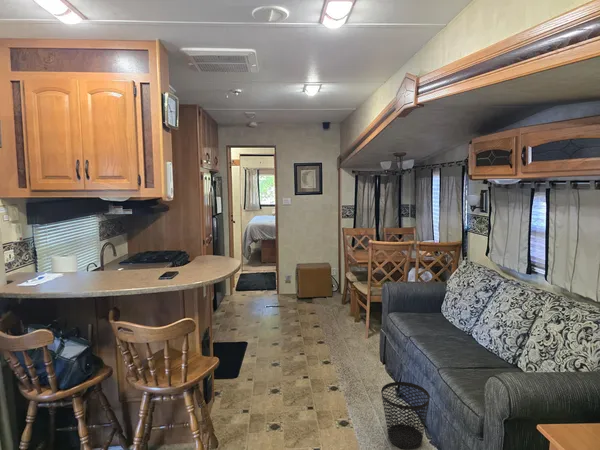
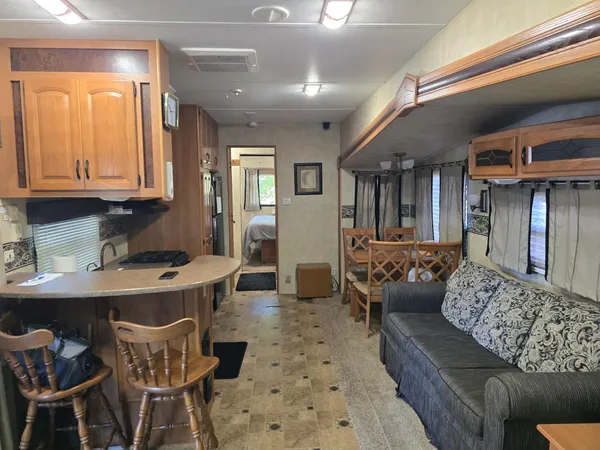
- wastebasket (405, 416)
